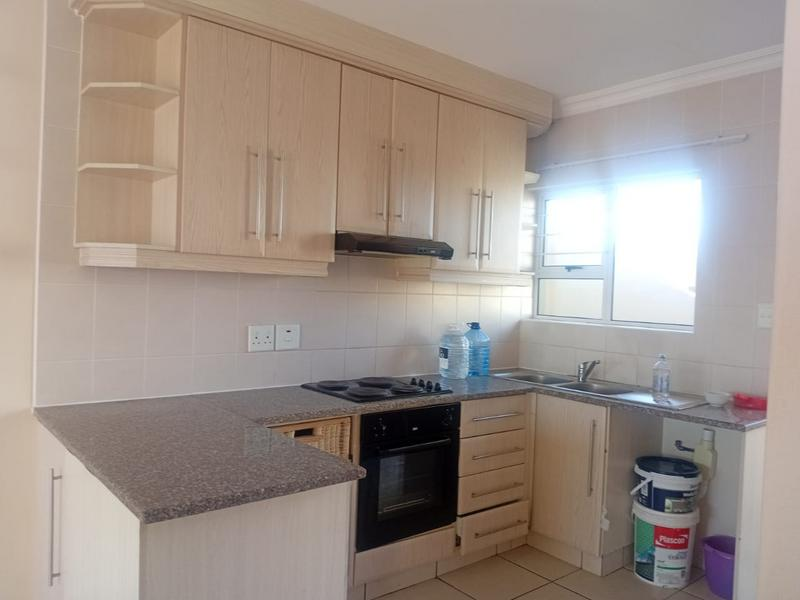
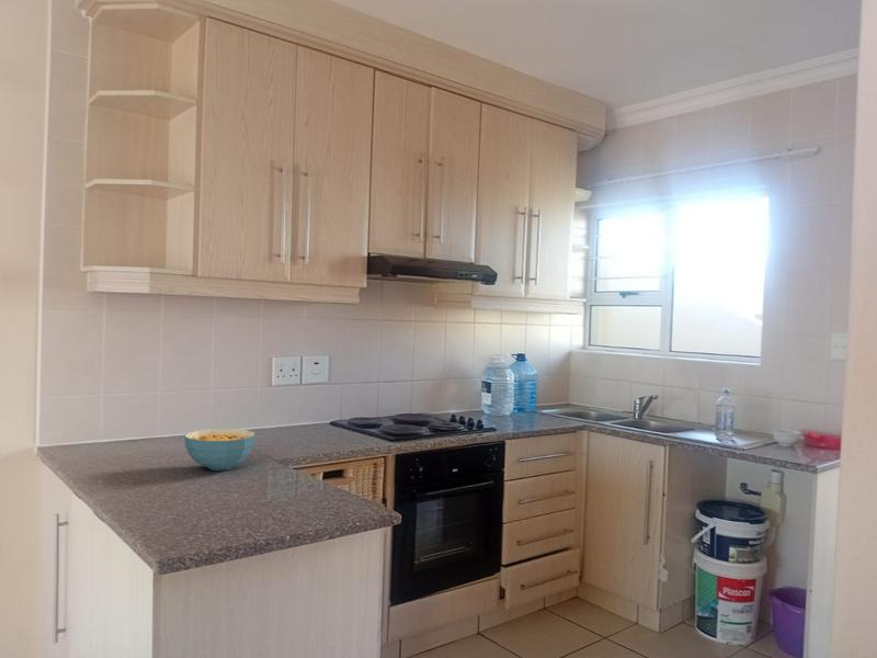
+ cereal bowl (219, 451)
